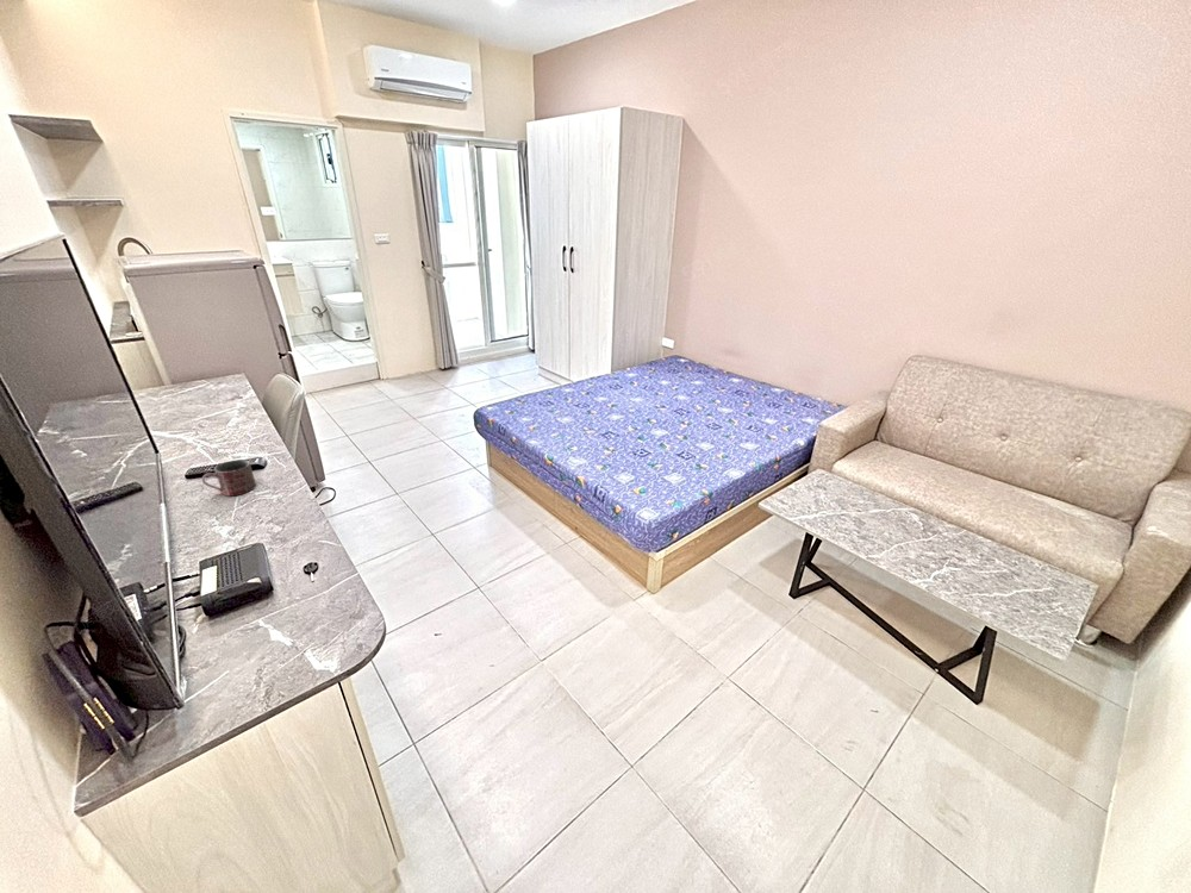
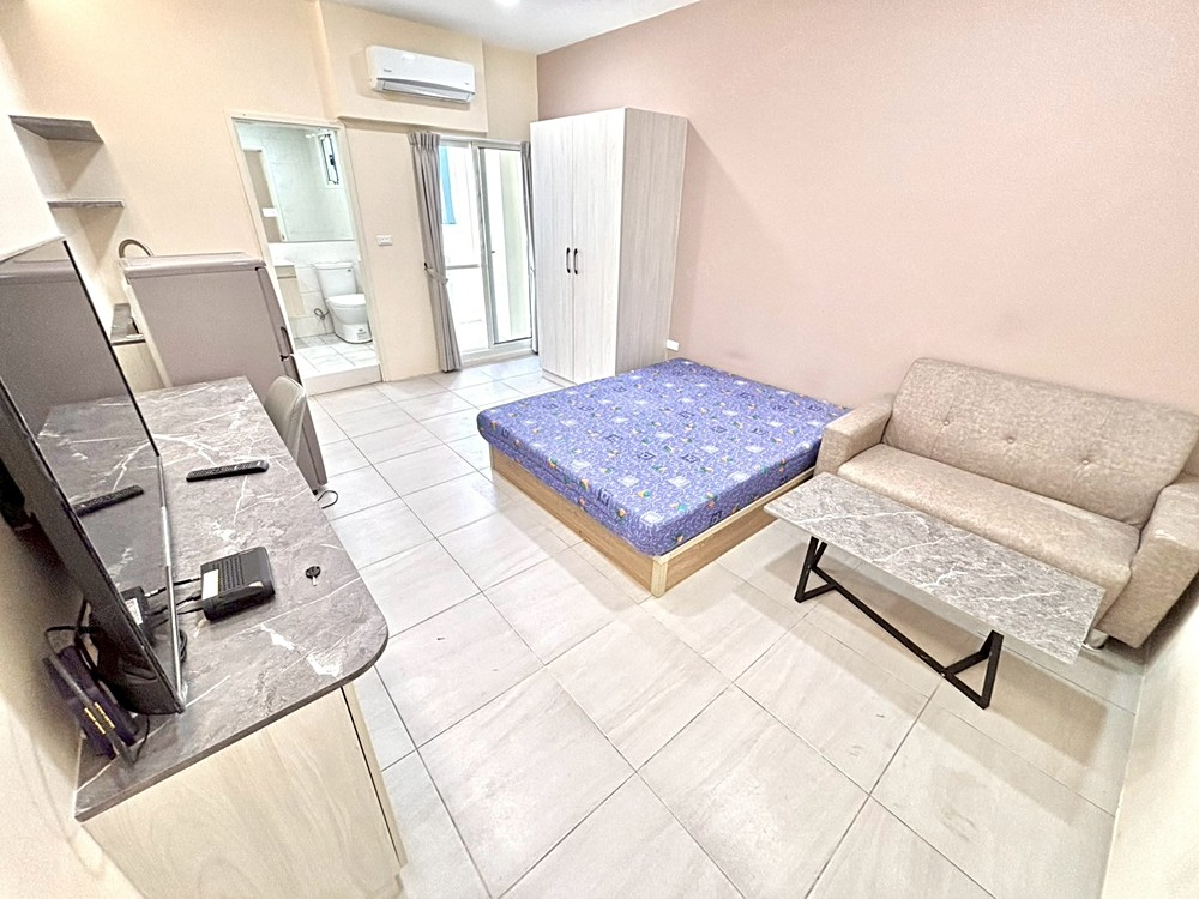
- mug (229, 477)
